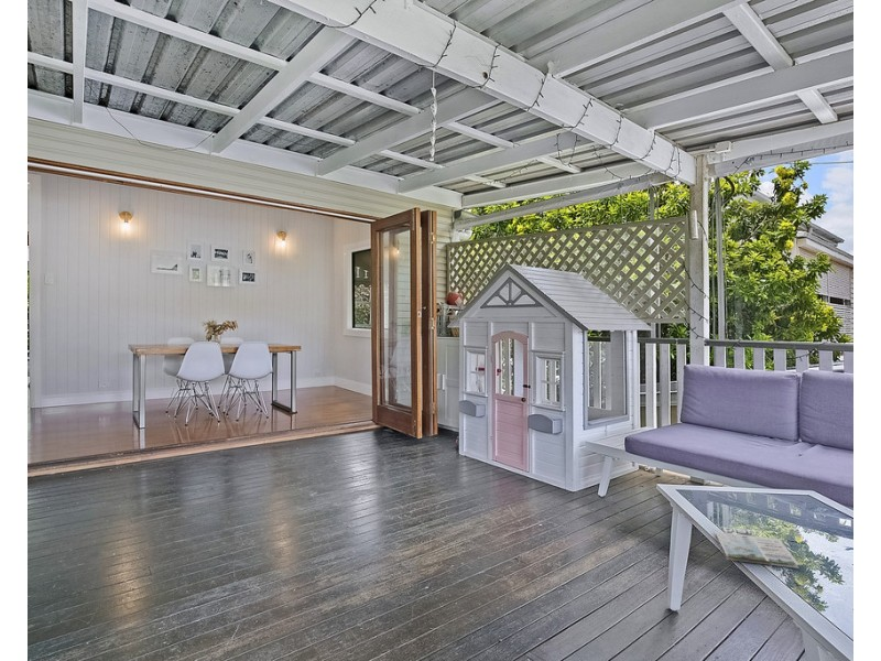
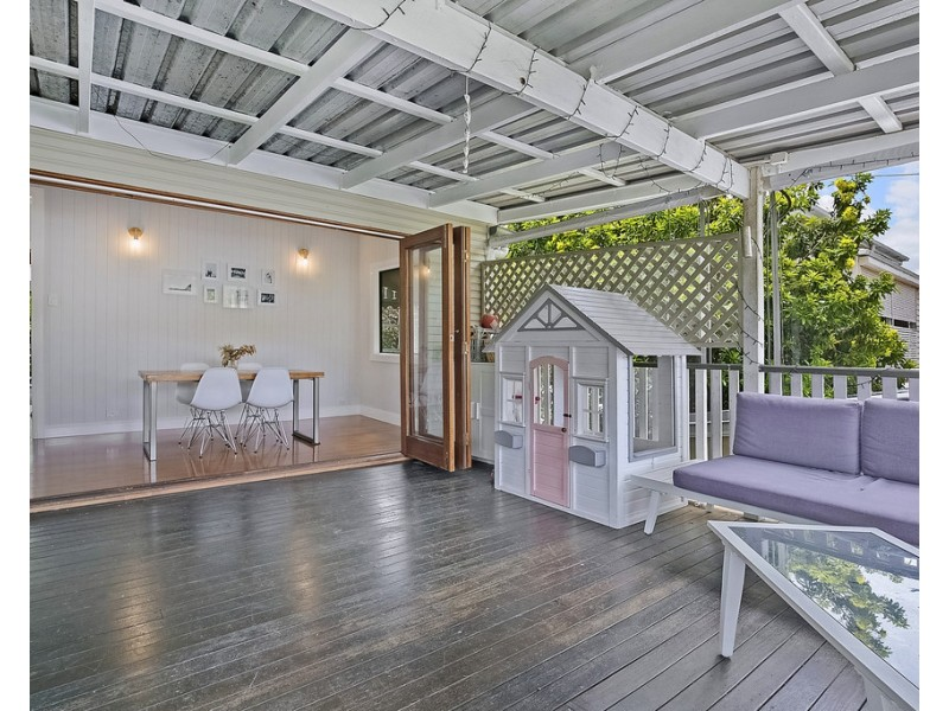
- magazine (750, 543)
